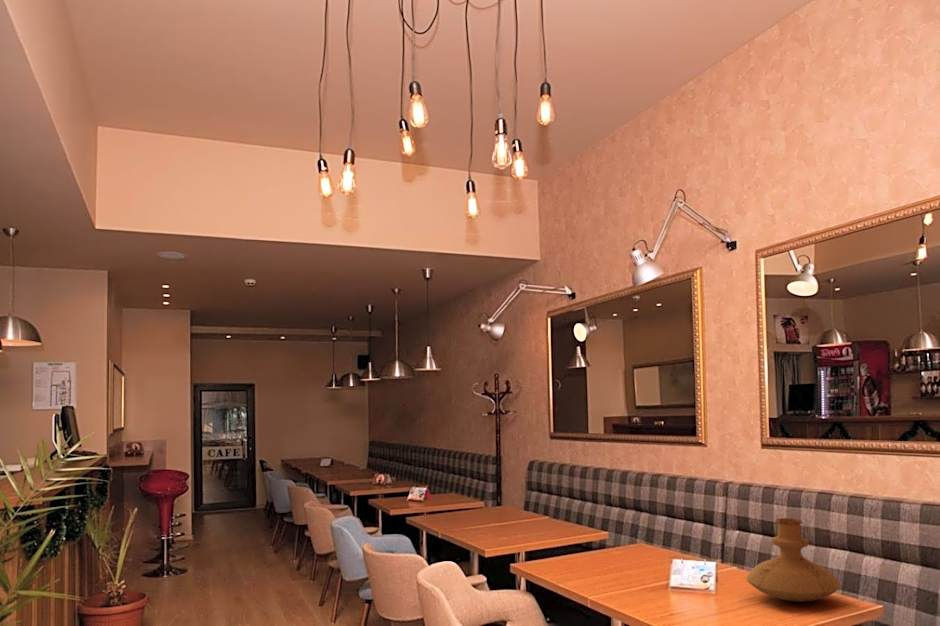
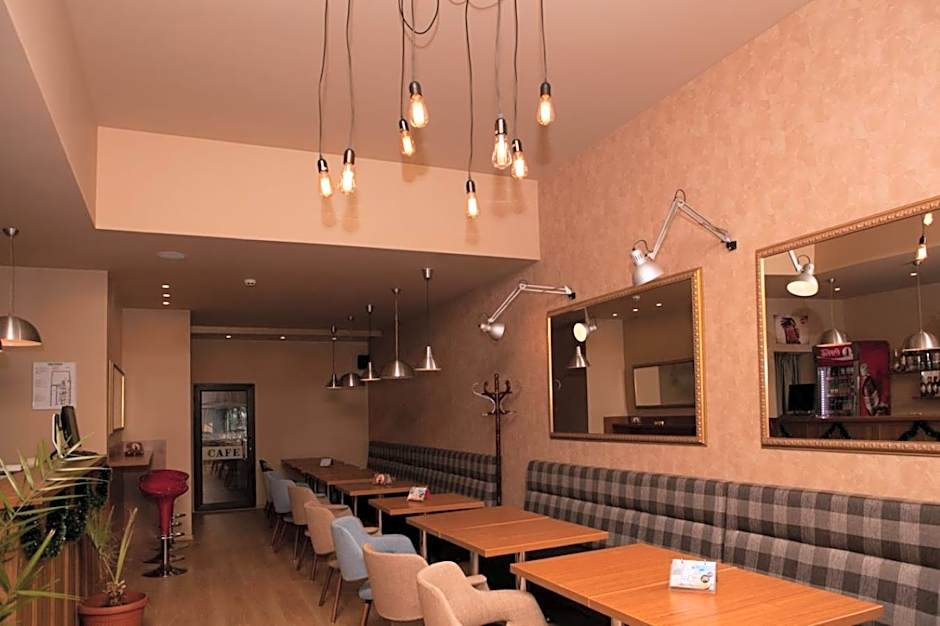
- vase (791, 559)
